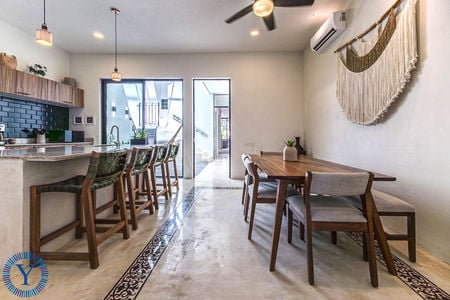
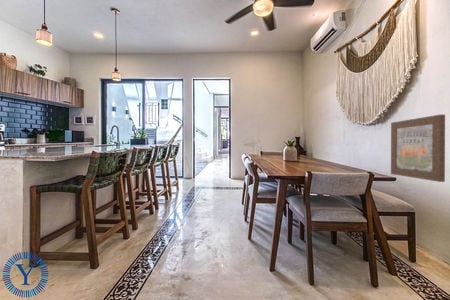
+ wall art (414, 148)
